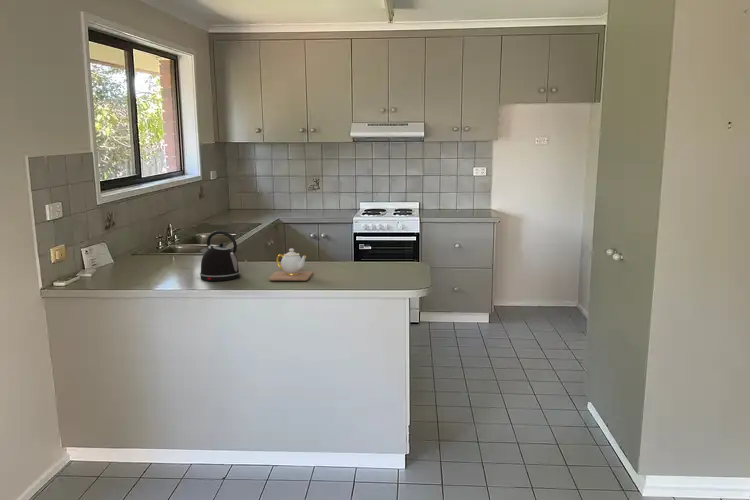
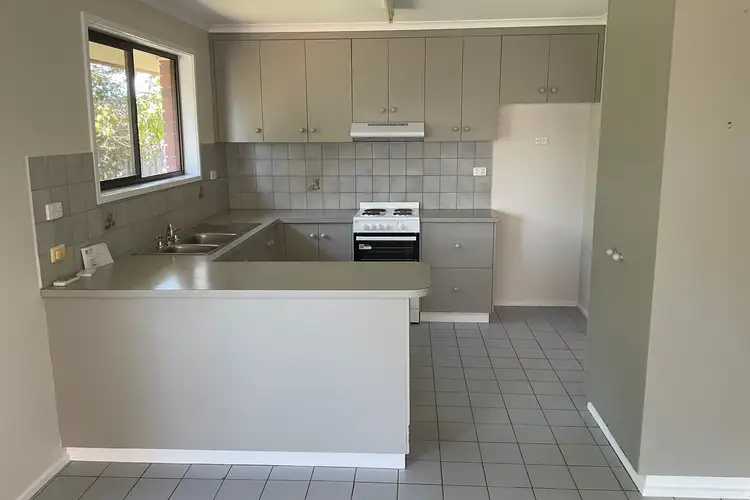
- kettle (219, 254)
- teapot (291, 262)
